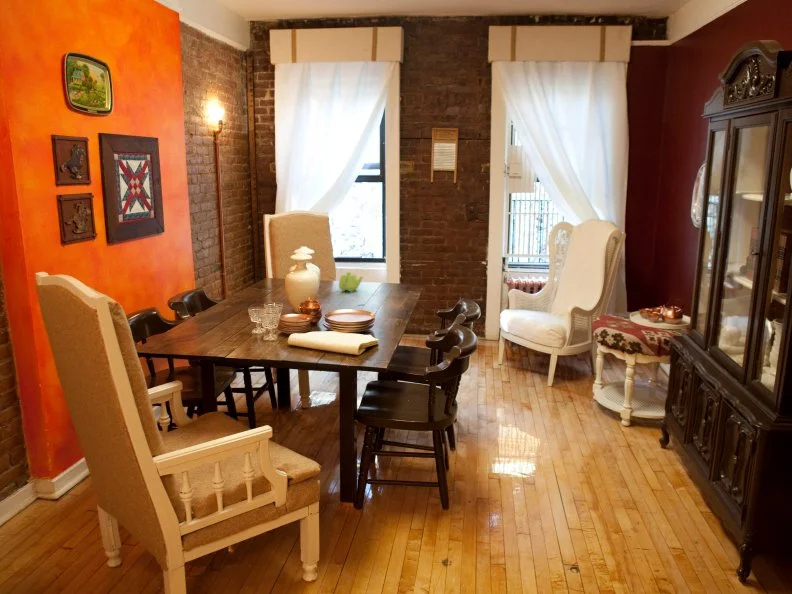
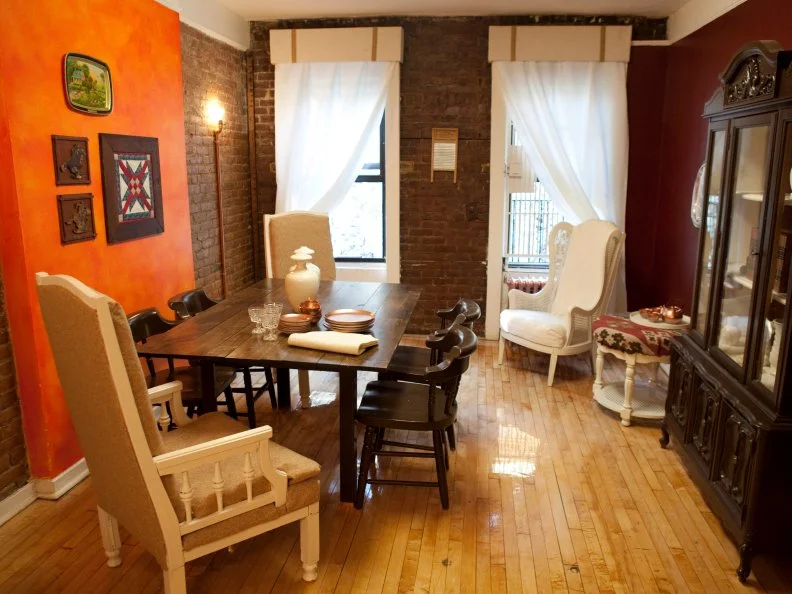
- teapot (351, 281)
